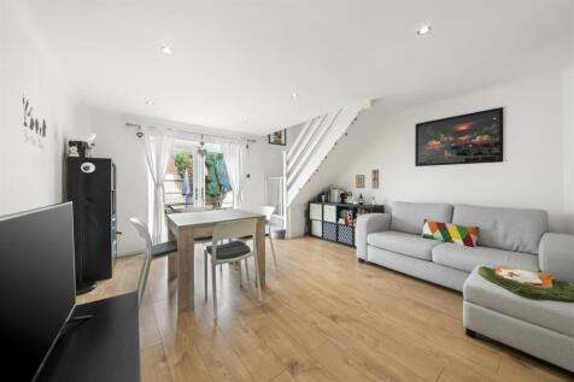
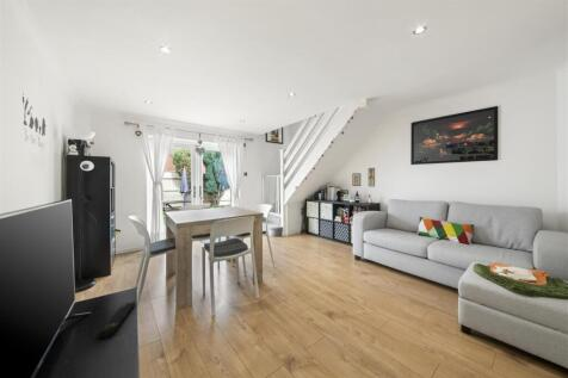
+ remote control (118, 317)
